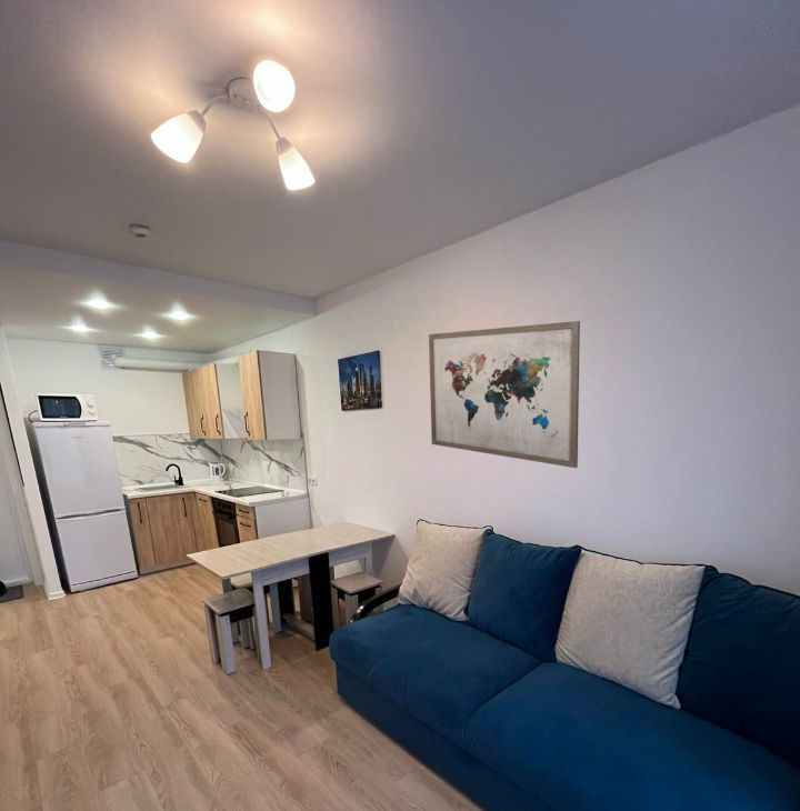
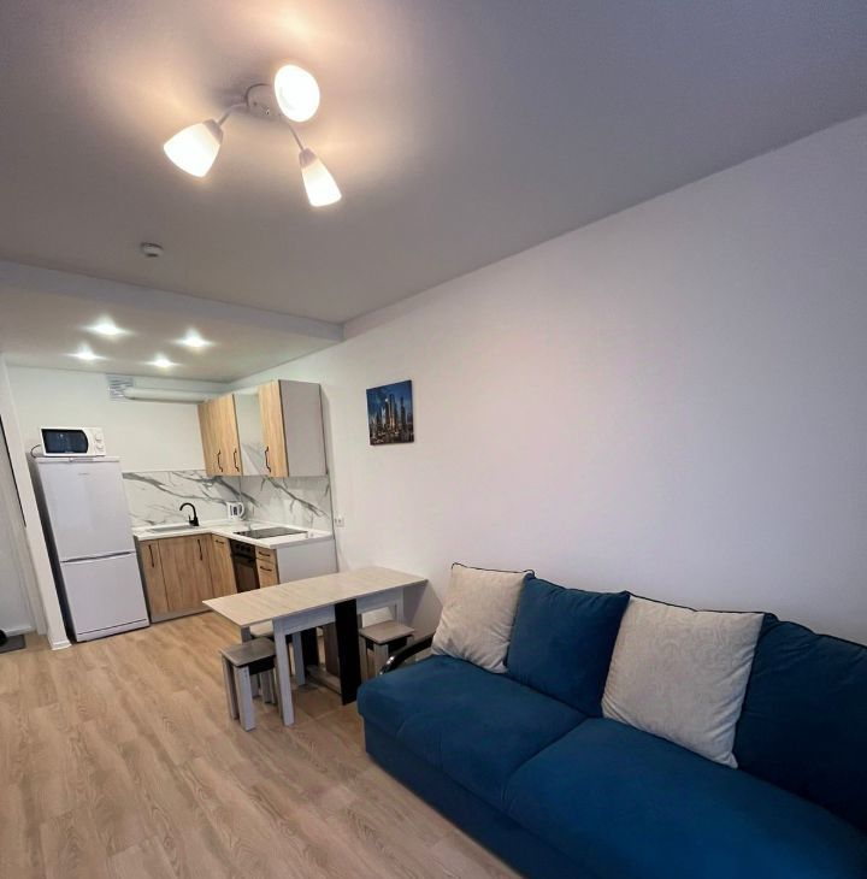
- wall art (493, 392)
